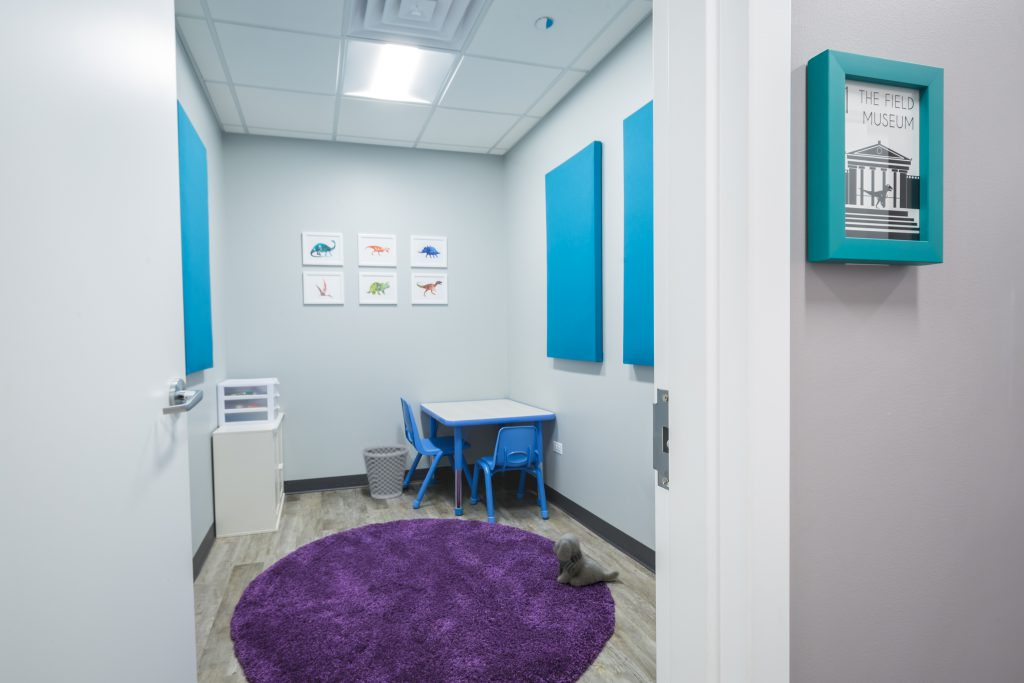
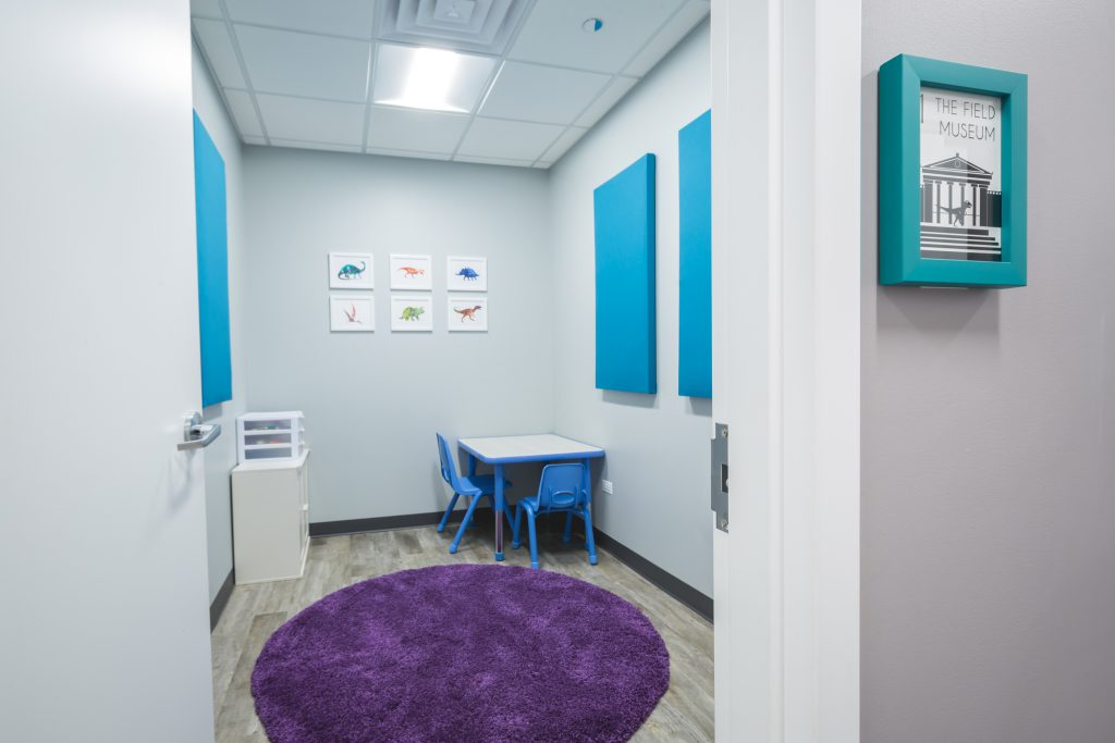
- wastebasket (386, 471)
- plush toy (584, 558)
